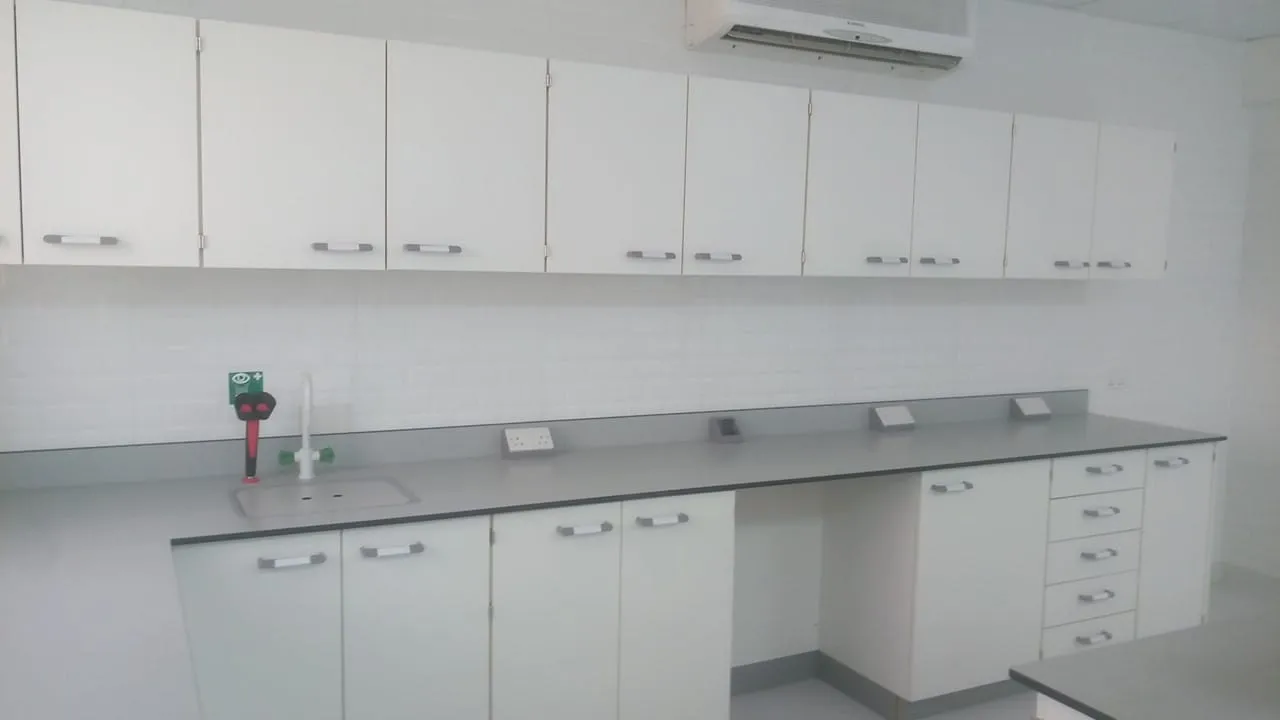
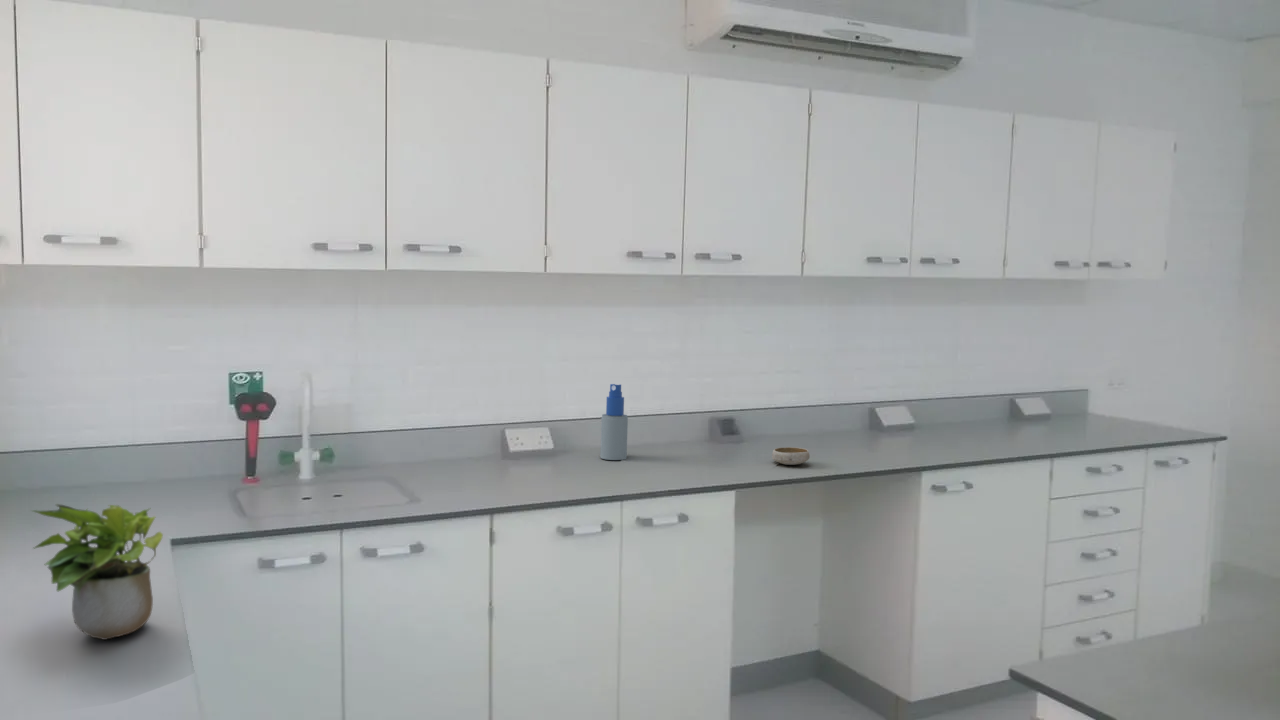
+ spray bottle (614, 421)
+ bowl (790, 456)
+ potted plant (101, 564)
